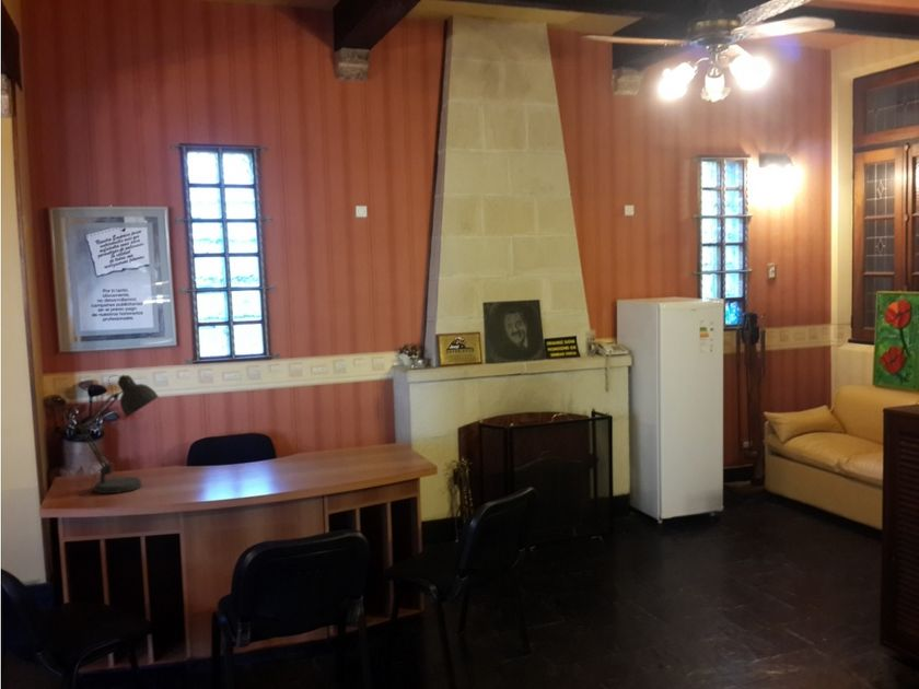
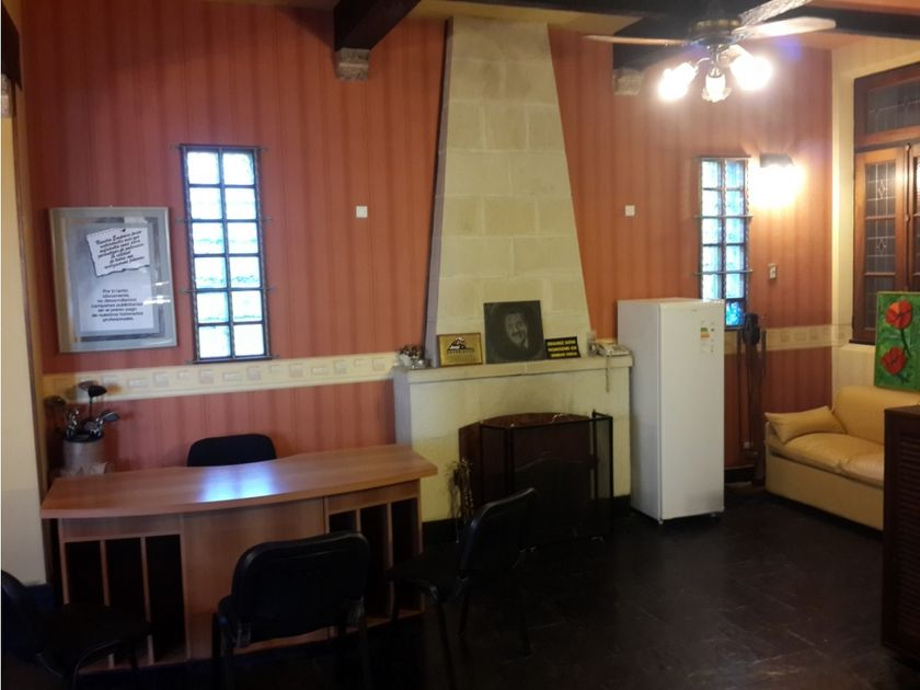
- desk lamp (126, 416)
